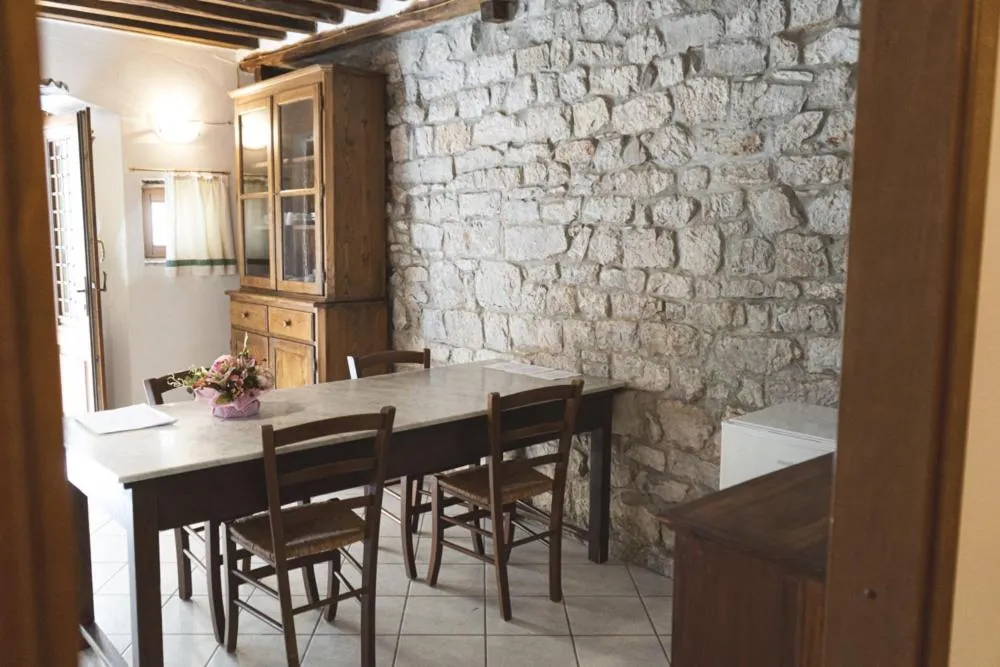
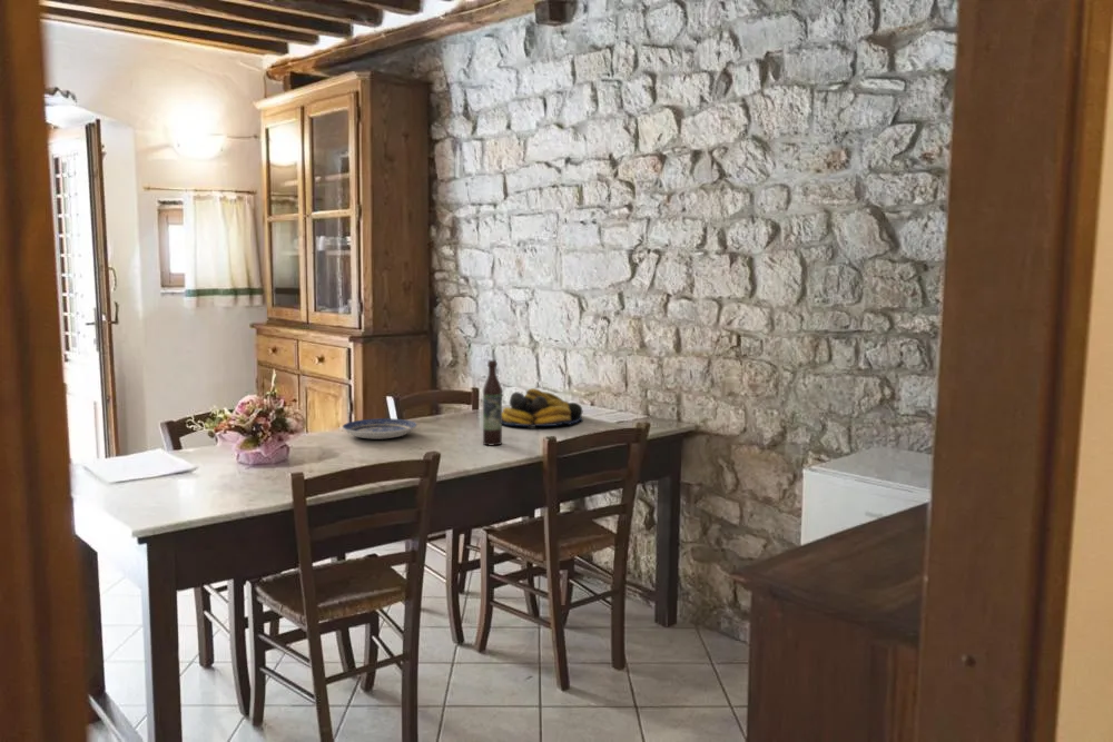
+ fruit bowl (538, 405)
+ plate (380, 429)
+ wine bottle (492, 402)
